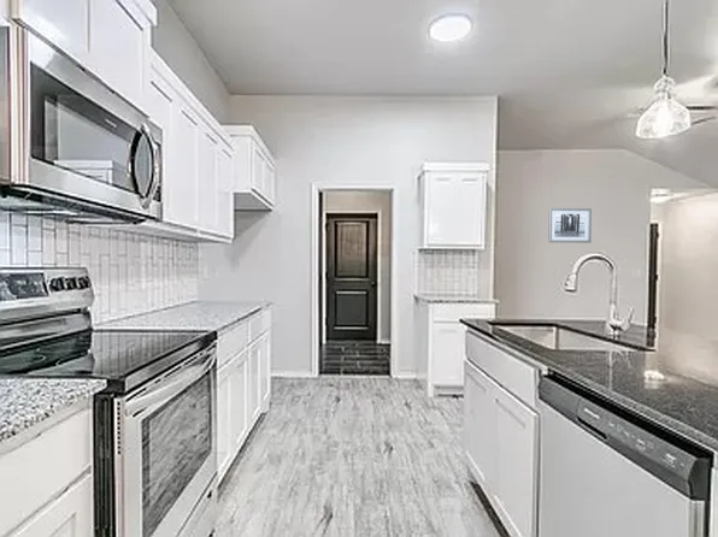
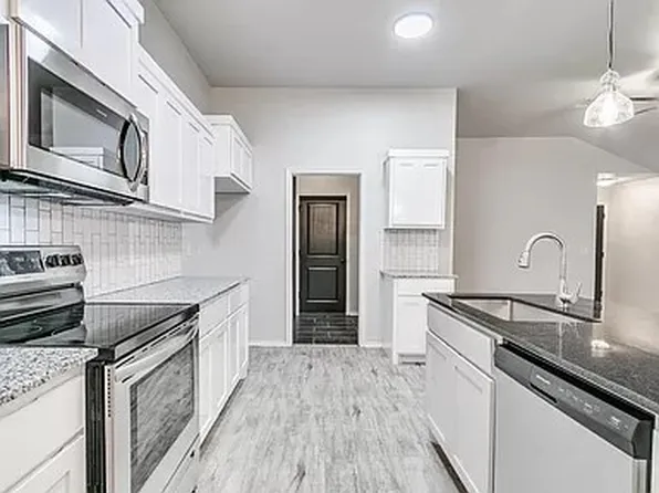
- wall art (570, 225)
